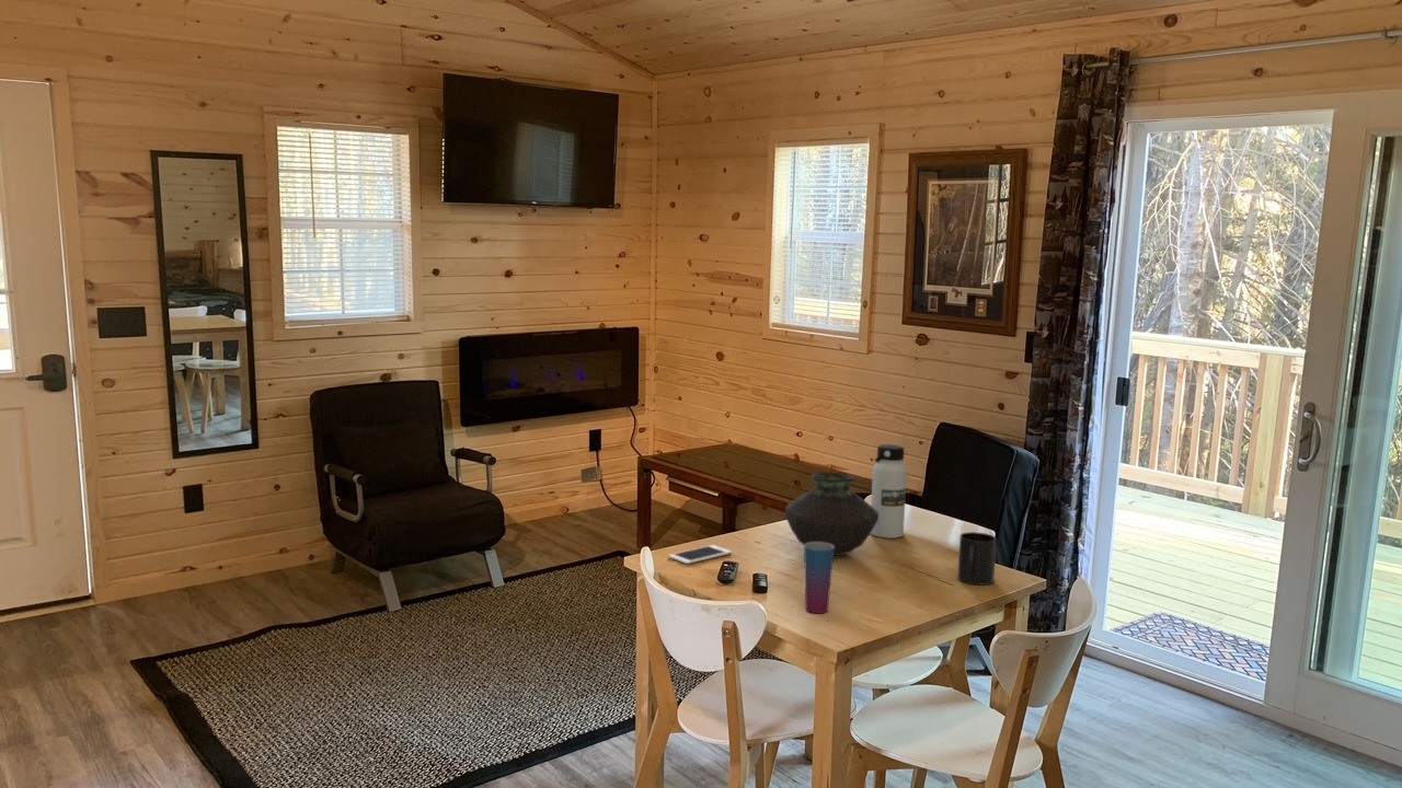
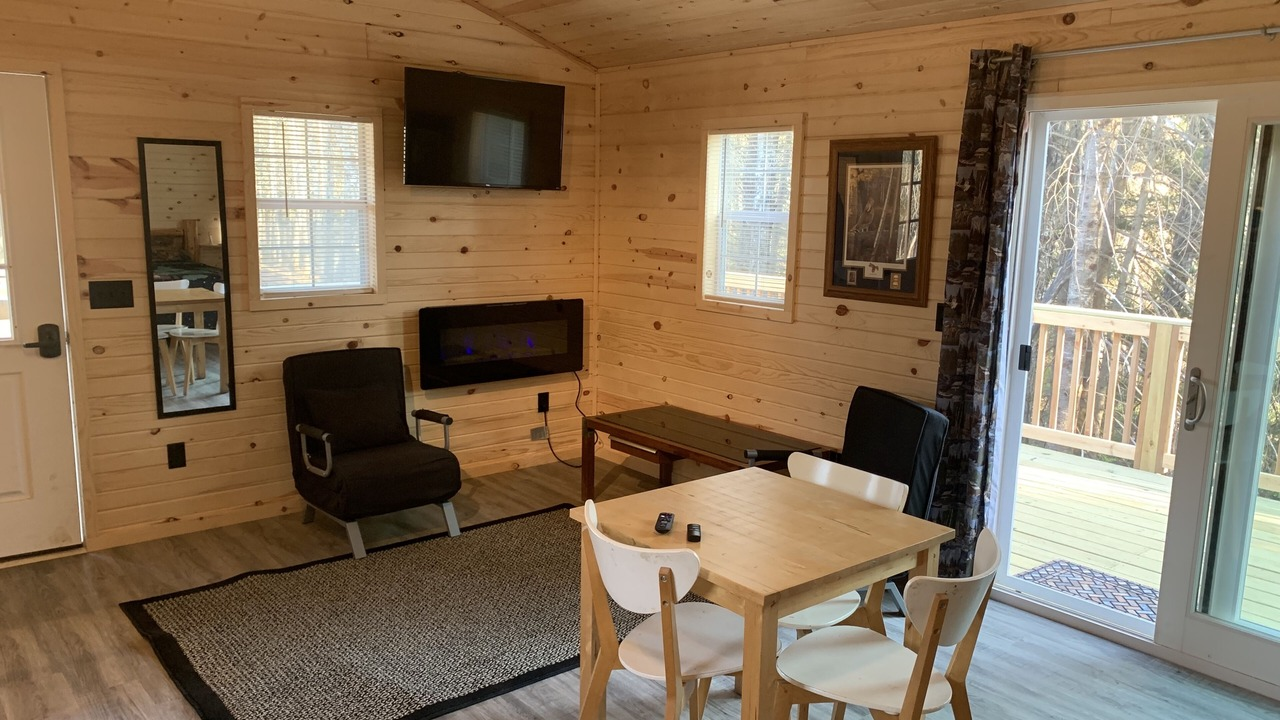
- cell phone (700, 554)
- cup (817, 578)
- mug (975, 559)
- vase (830, 513)
- water bottle (888, 490)
